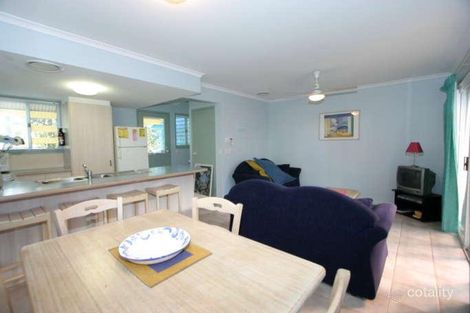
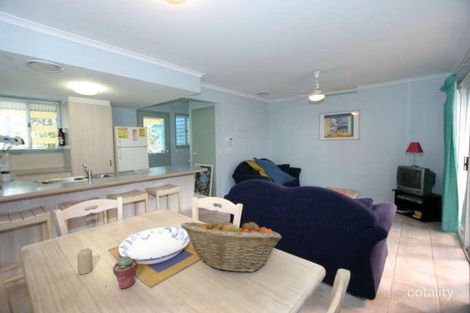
+ fruit basket (230, 237)
+ potted succulent (125, 270)
+ candle (84, 260)
